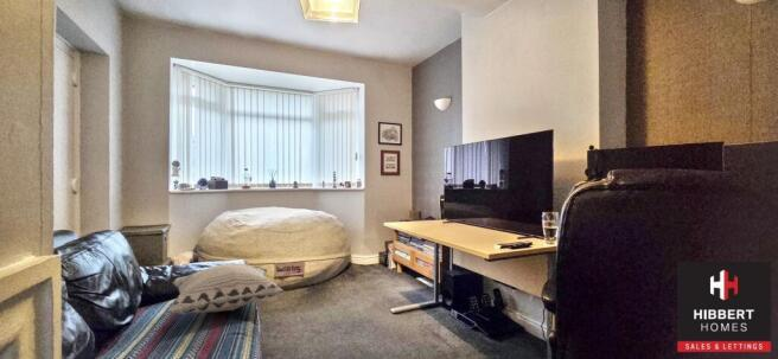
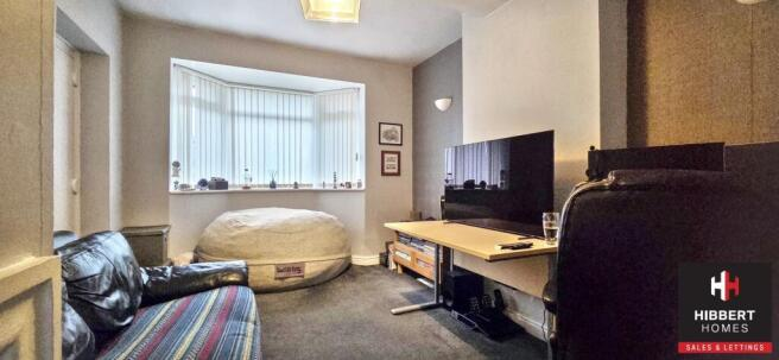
- decorative pillow (225, 286)
